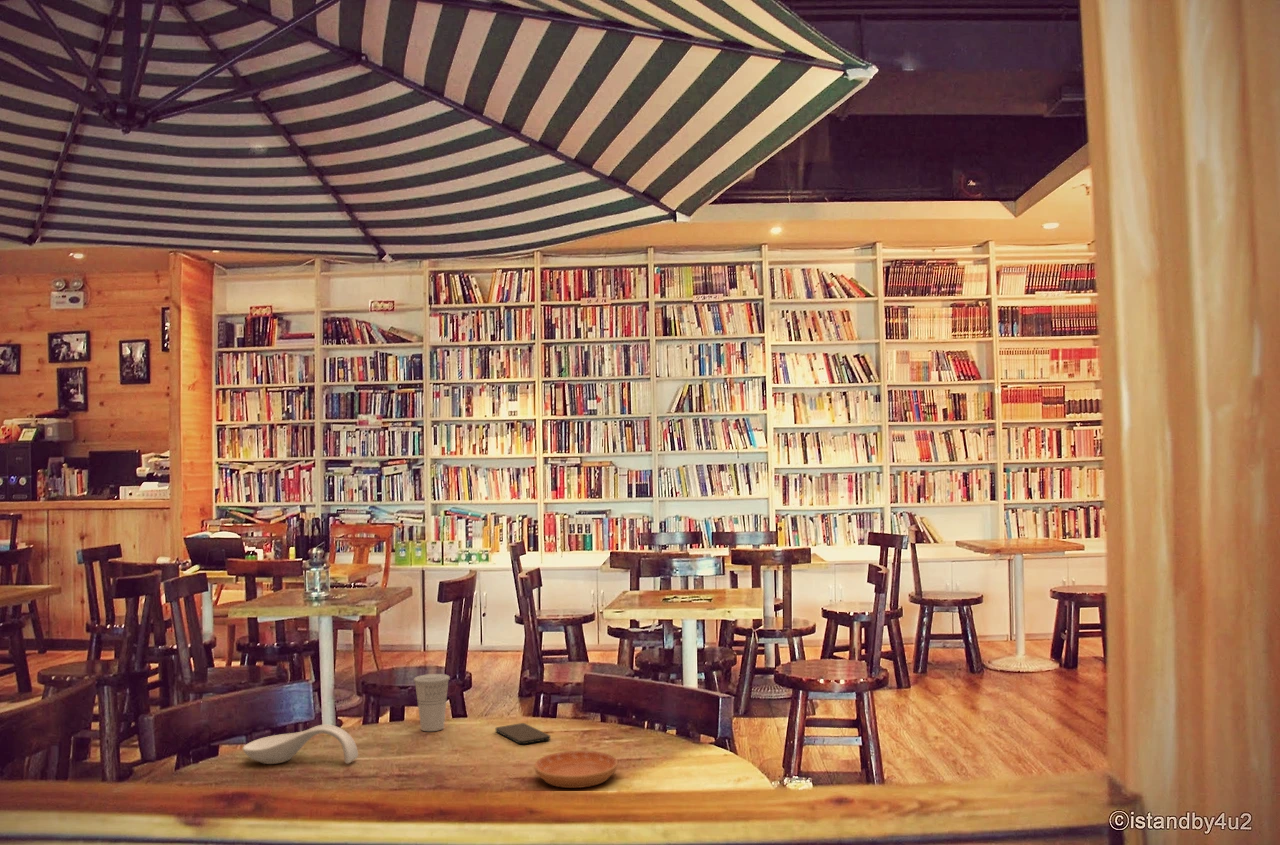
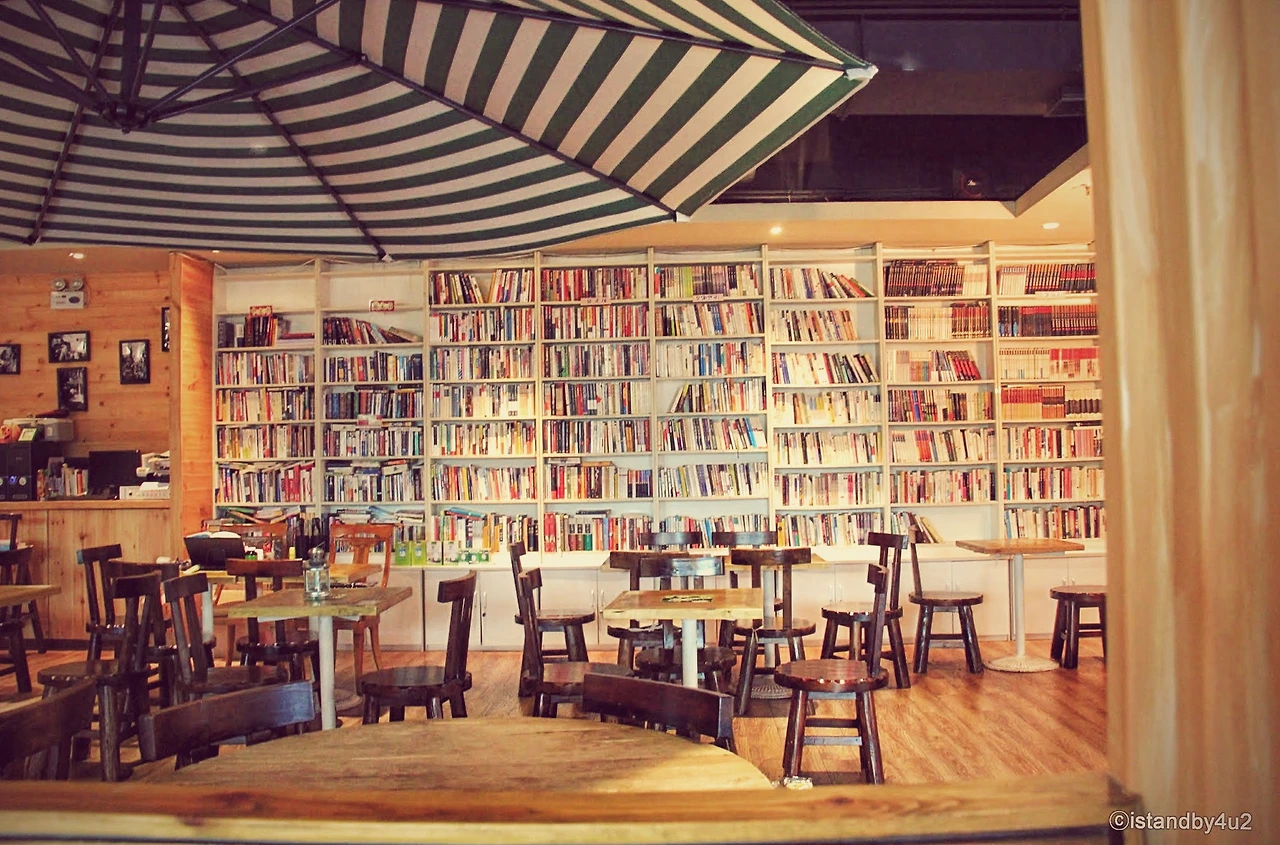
- saucer (576, 769)
- spoon rest (300, 743)
- smartphone (522, 733)
- cup (432, 702)
